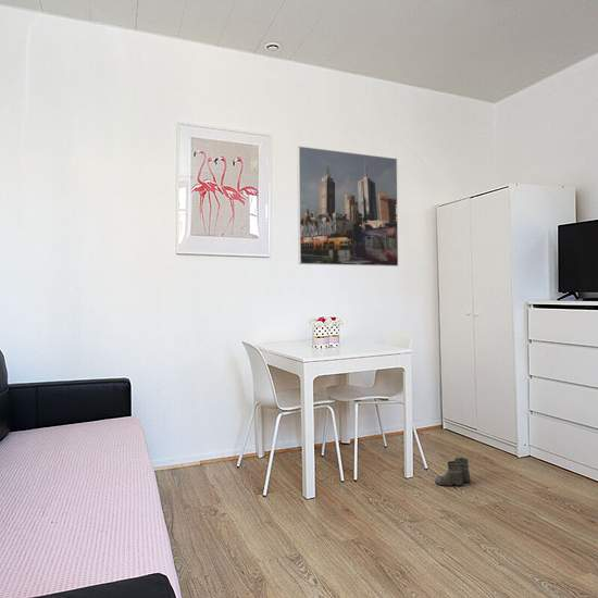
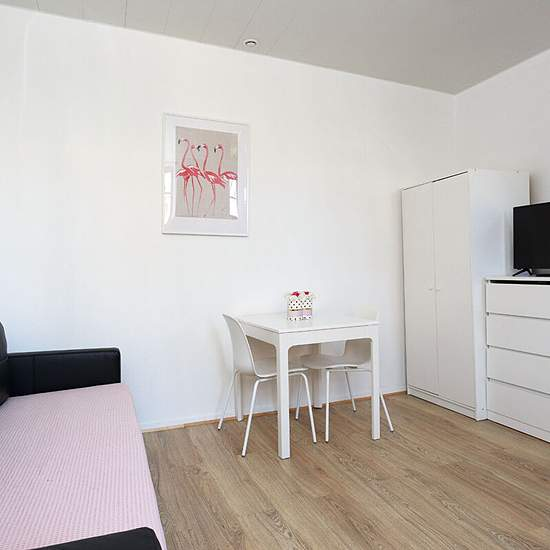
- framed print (349, 209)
- boots (453, 470)
